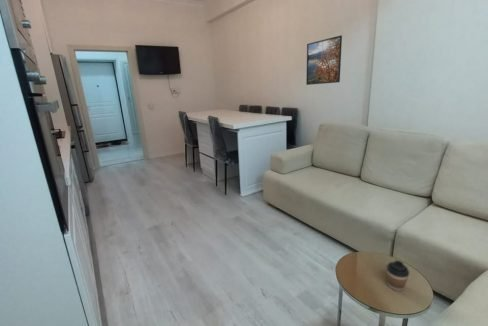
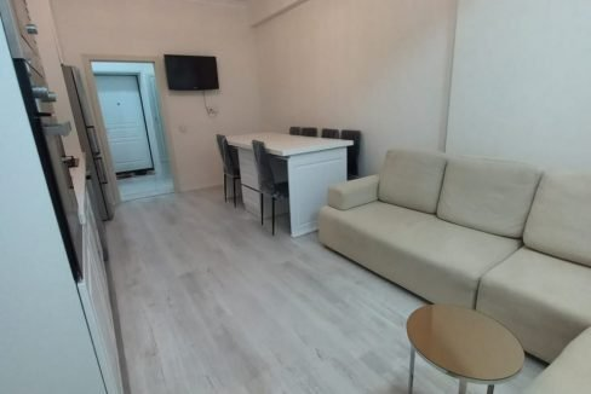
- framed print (322, 62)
- coffee cup (396, 275)
